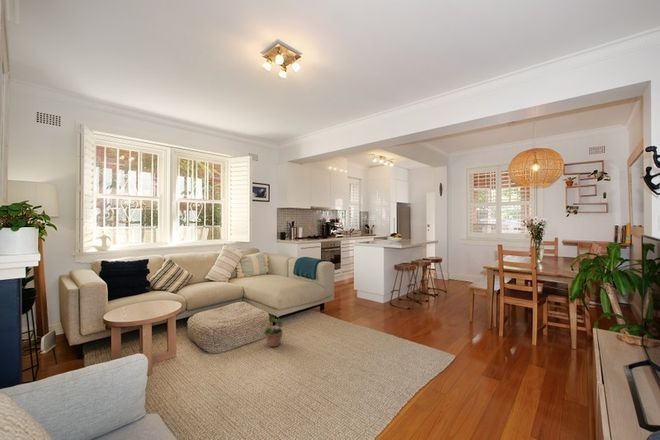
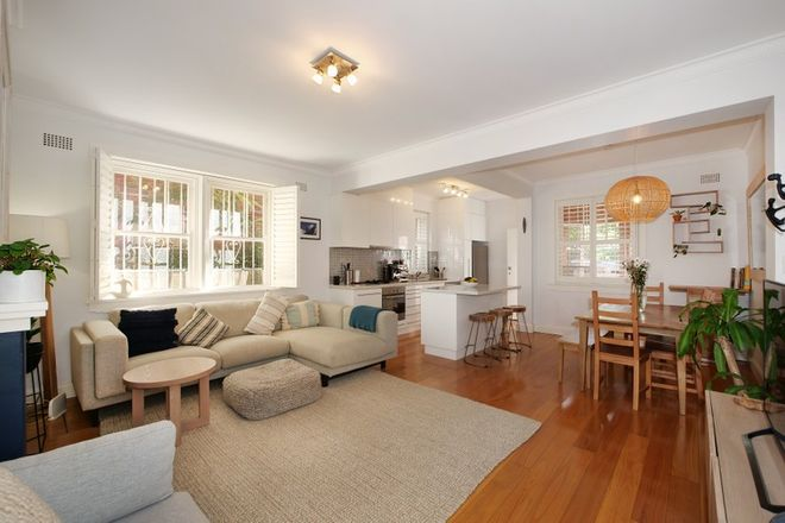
- potted plant (273, 328)
